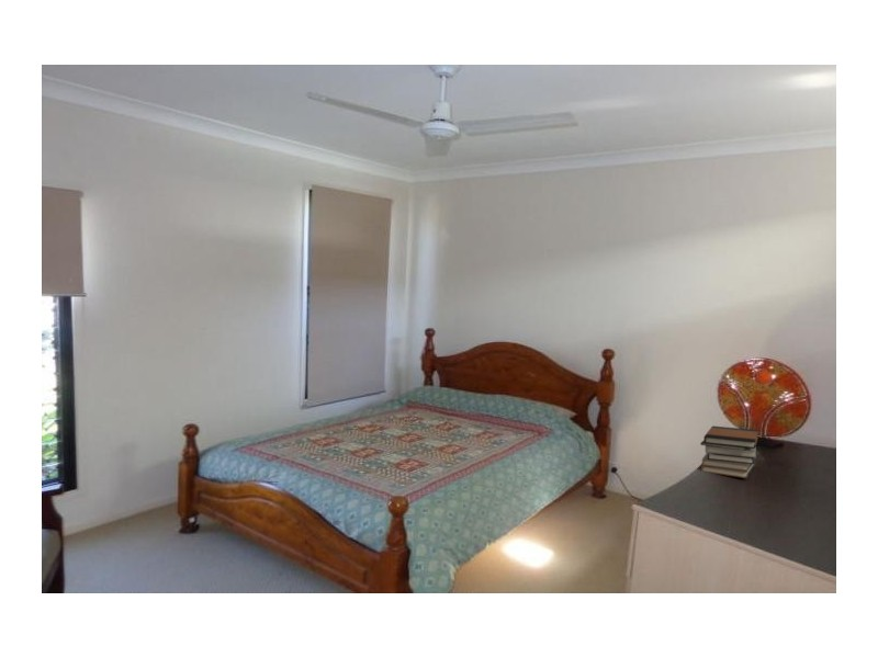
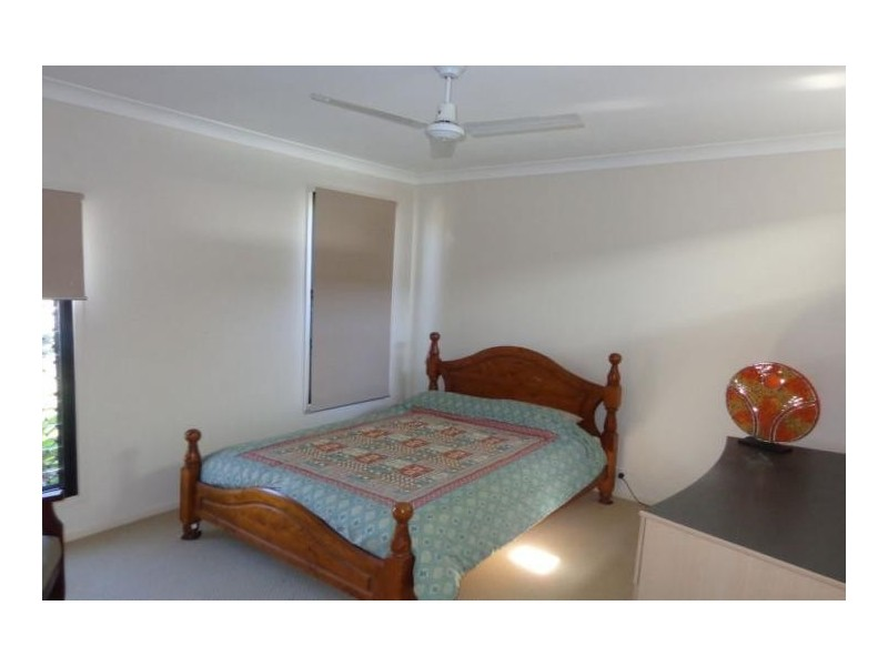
- book stack (730, 450)
